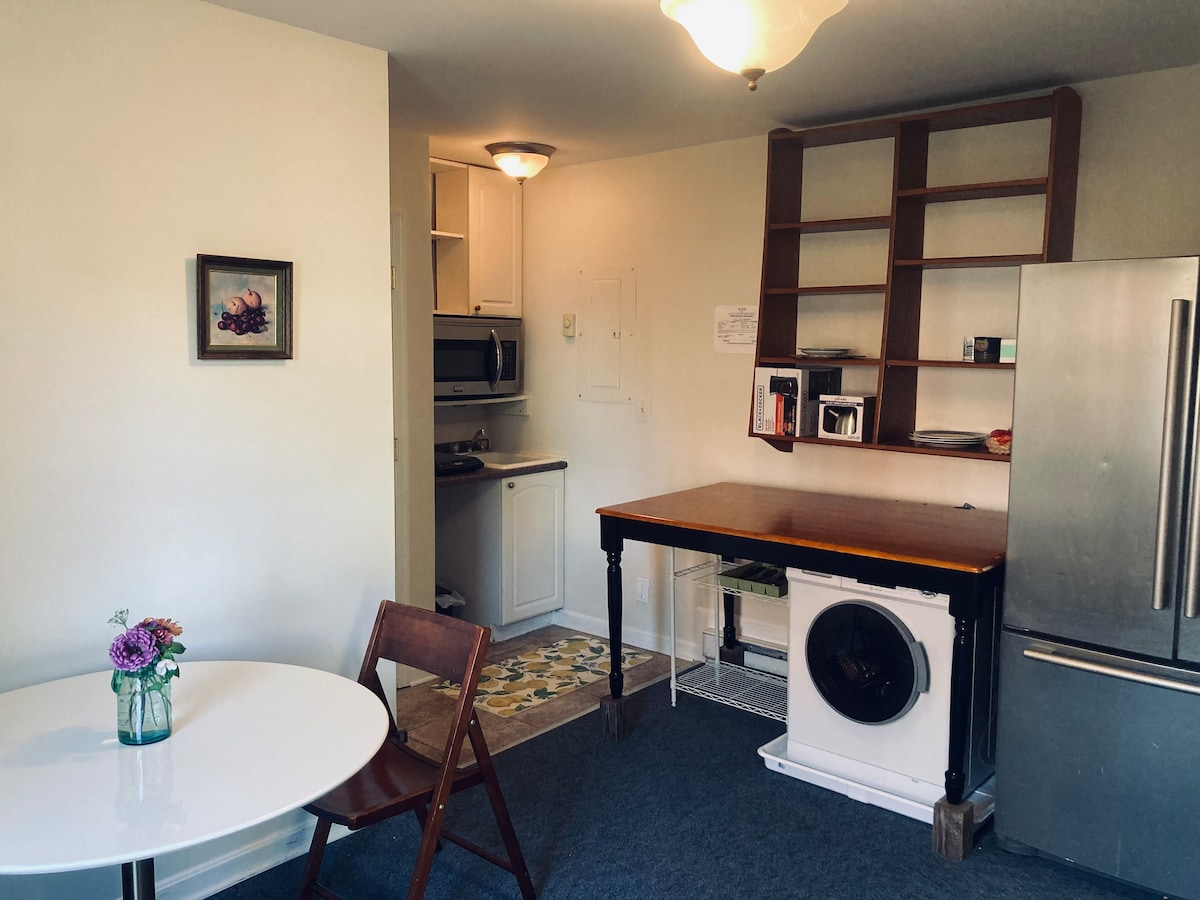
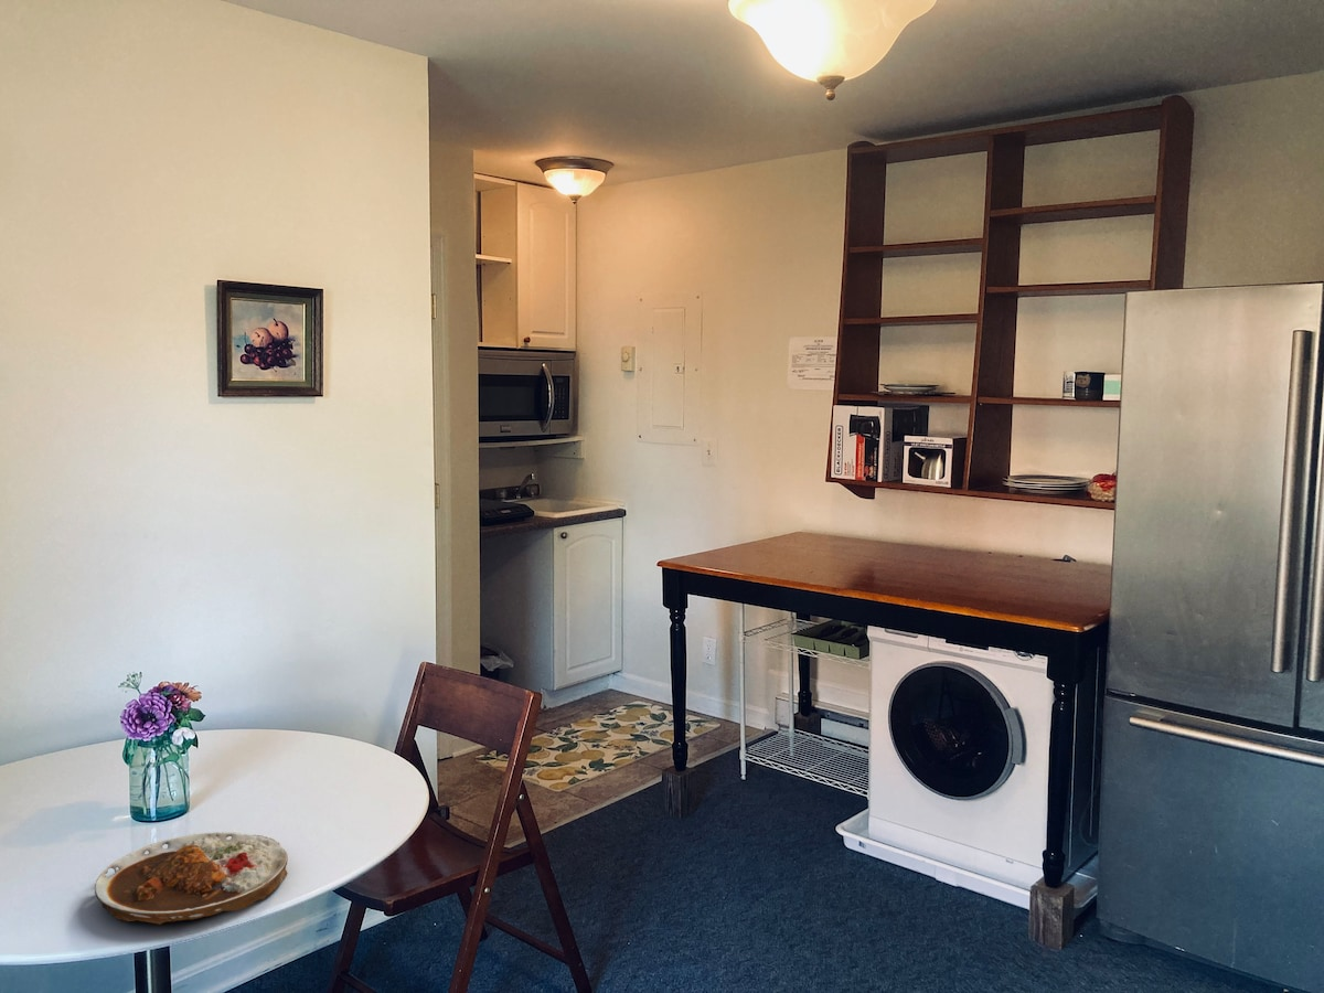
+ plate (195, 869)
